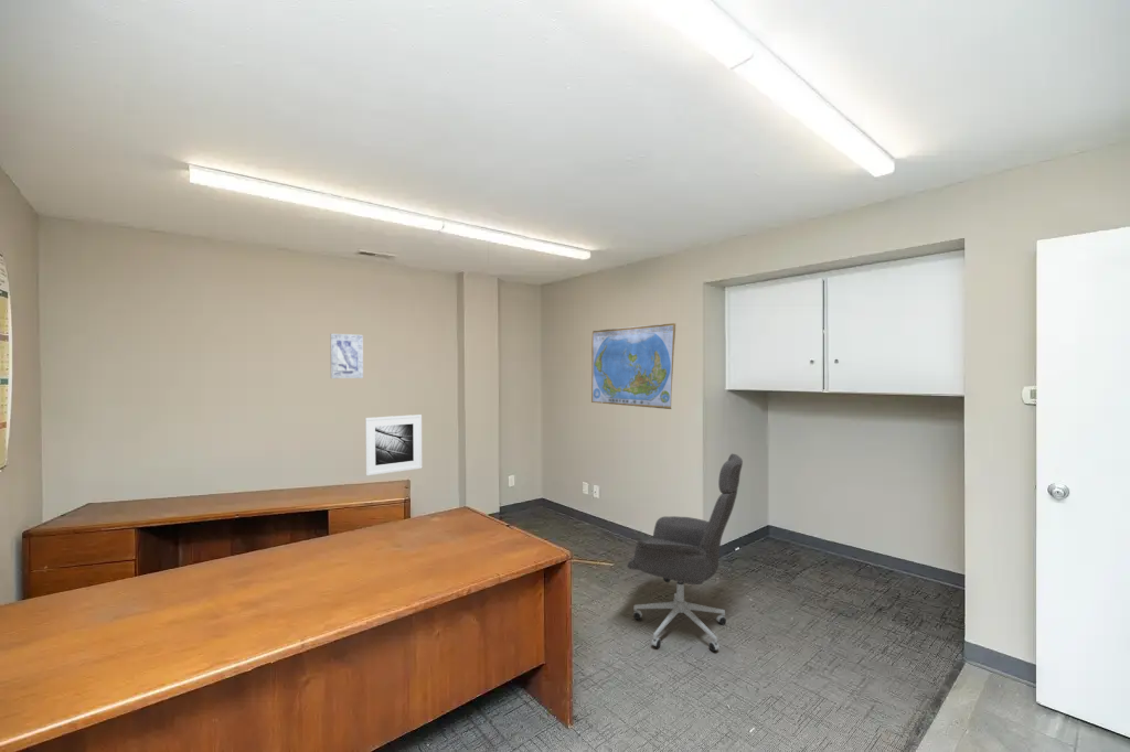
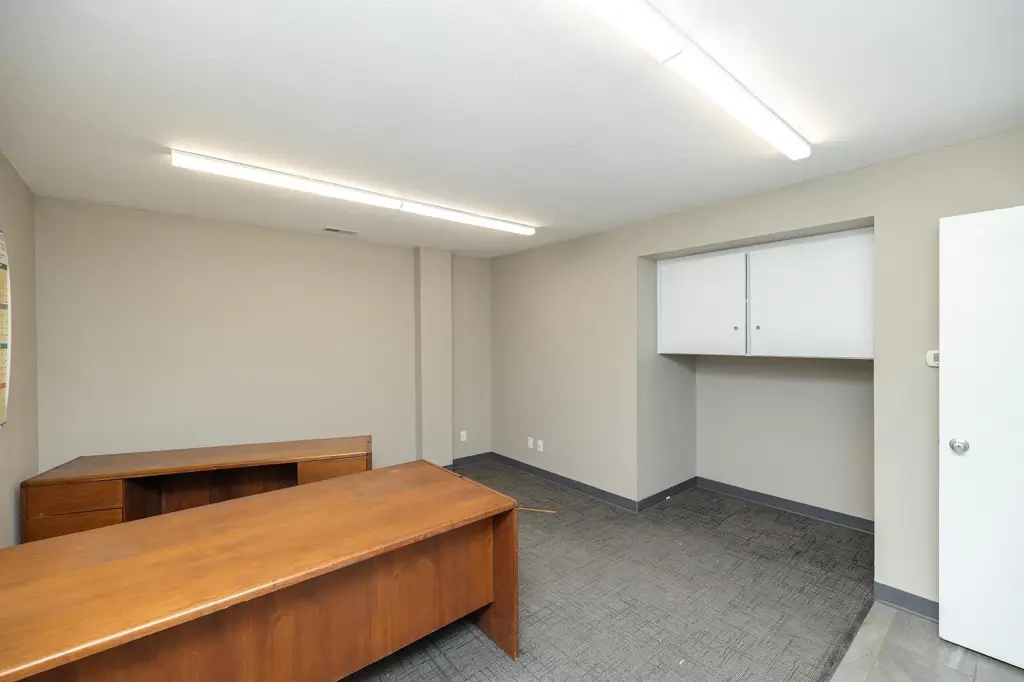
- office chair (685, 541)
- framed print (394, 443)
- world map (629, 366)
- wall art (347, 356)
